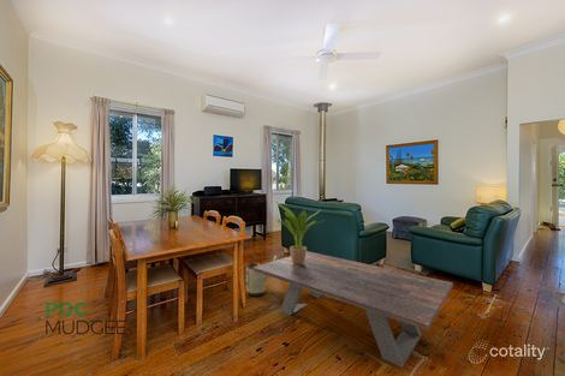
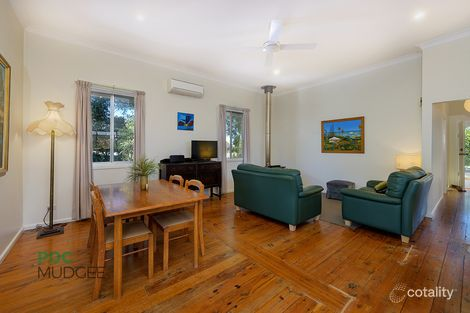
- coffee table (344, 298)
- watering can (262, 274)
- potted plant (296, 232)
